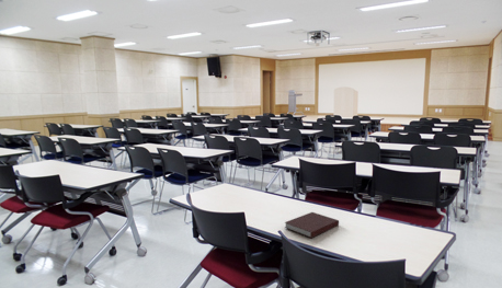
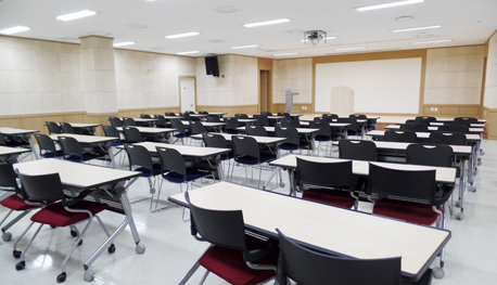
- notebook (311, 223)
